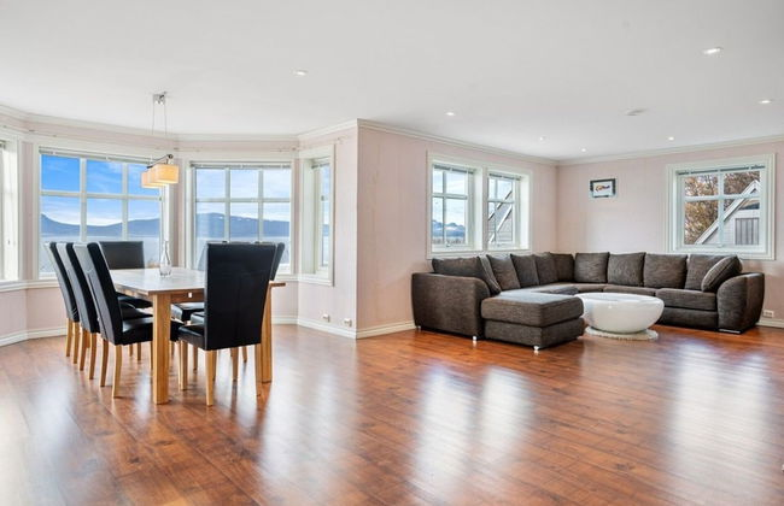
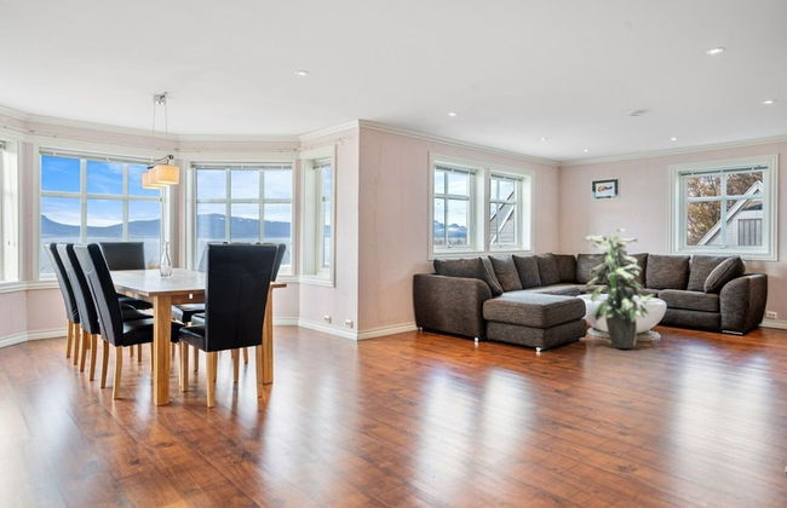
+ indoor plant (616, 288)
